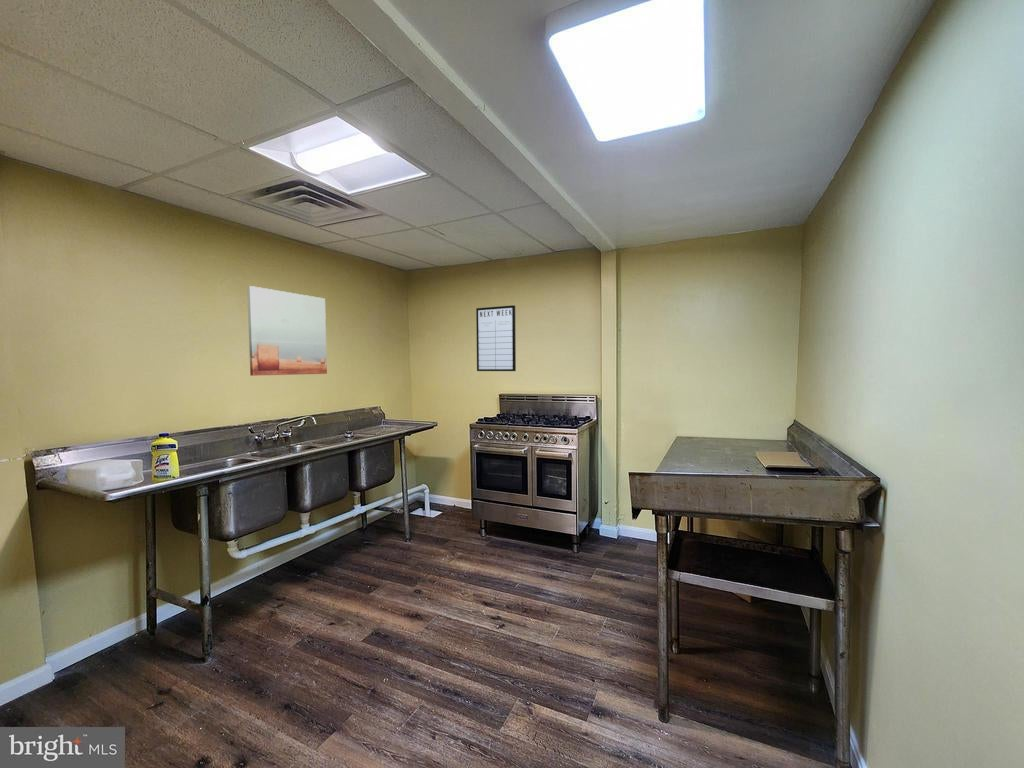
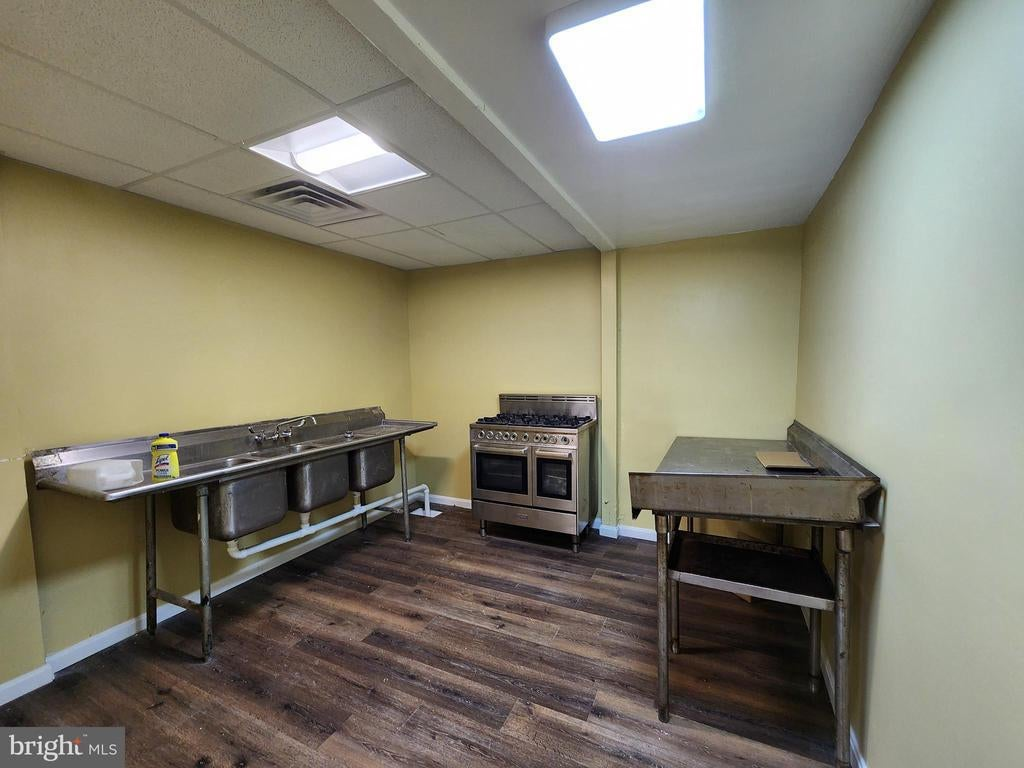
- writing board (495, 339)
- wall art (290, 333)
